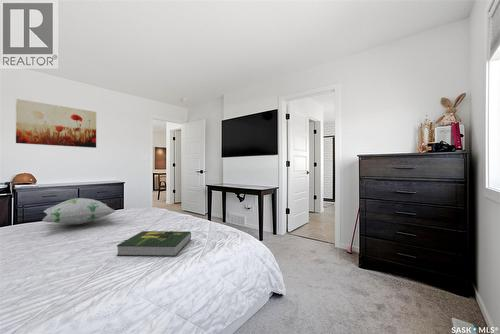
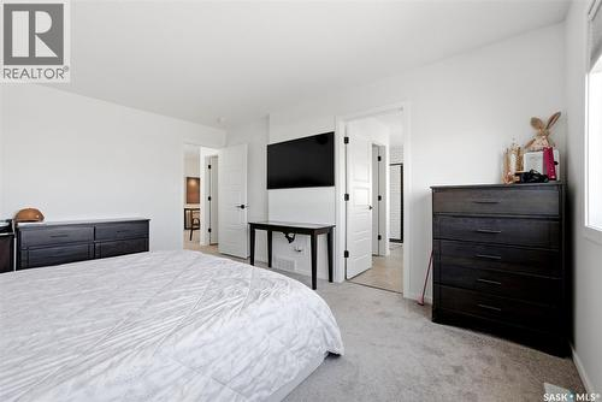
- wall art (60, 125)
- book (157, 242)
- decorative pillow (80, 210)
